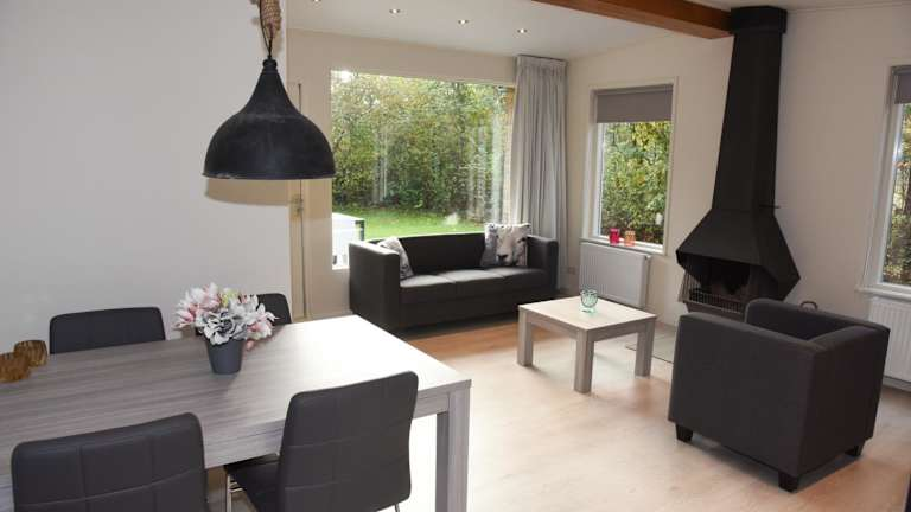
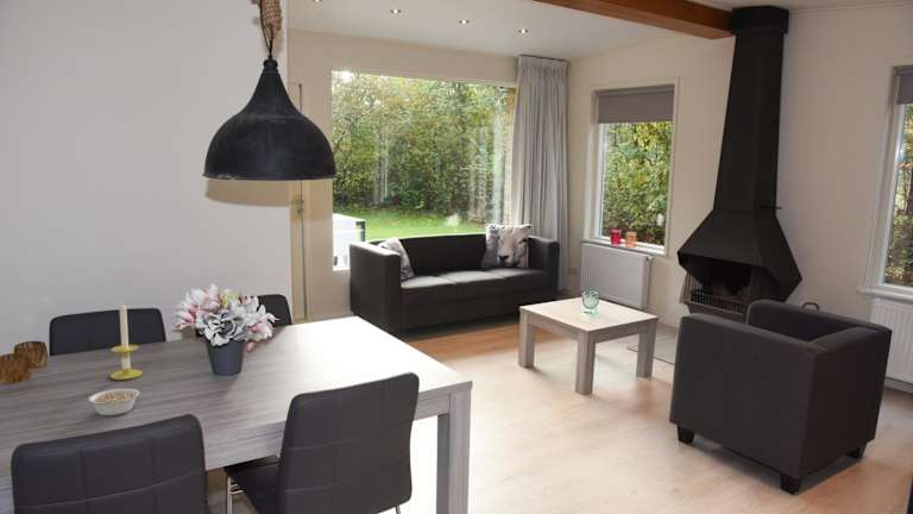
+ legume (117, 401)
+ candle (124, 338)
